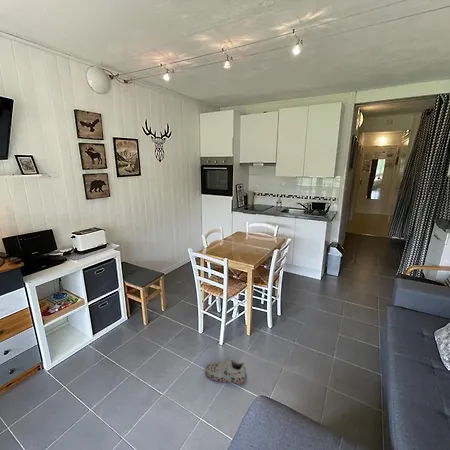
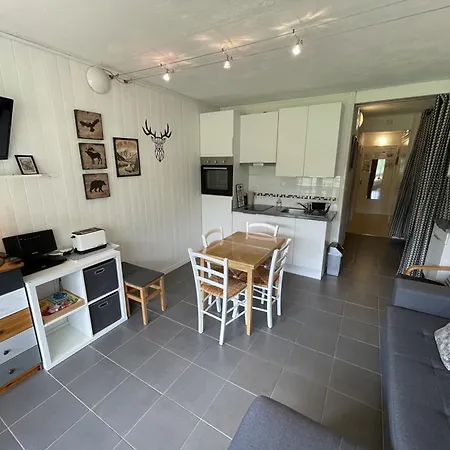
- shoe (225, 368)
